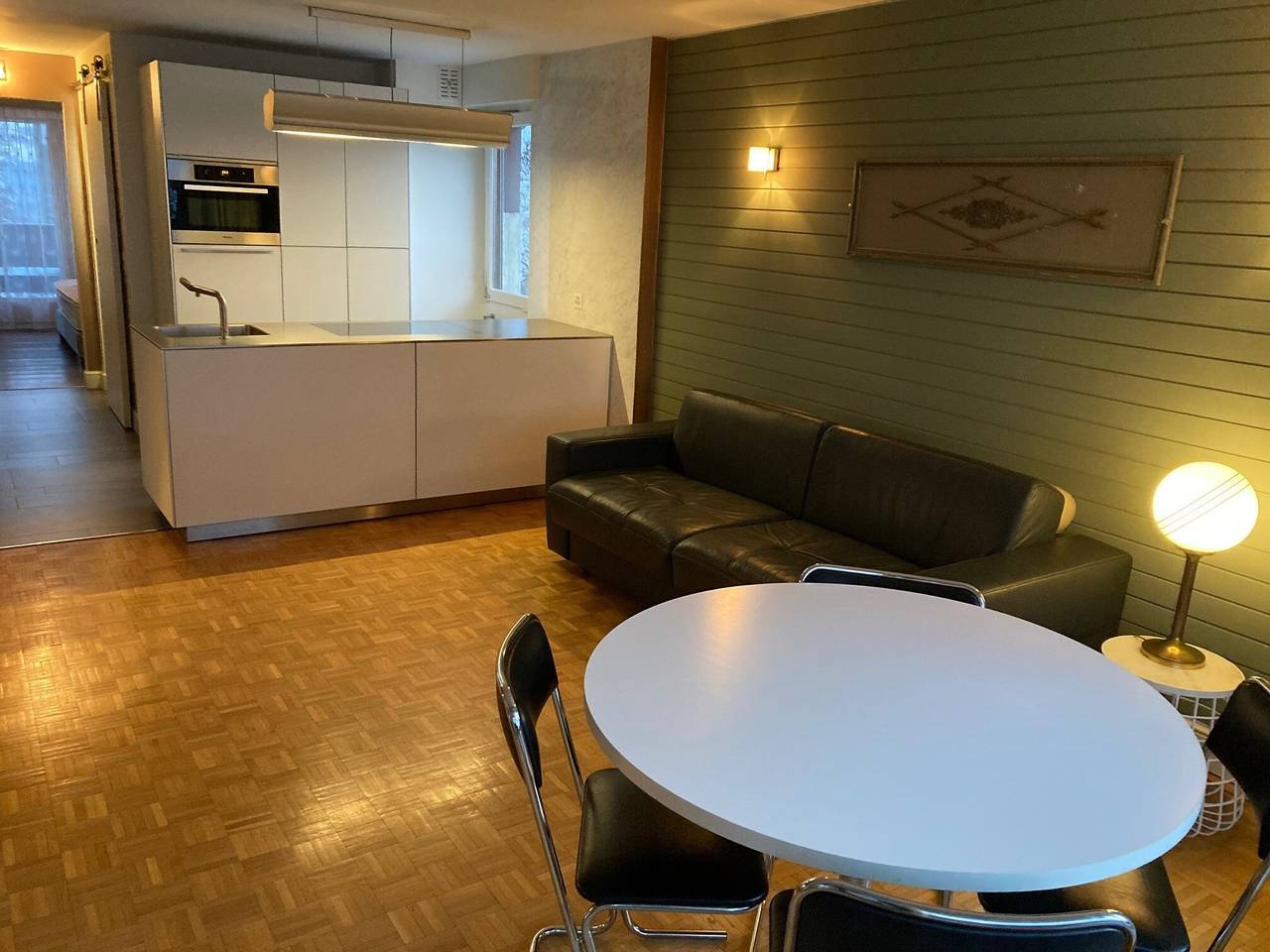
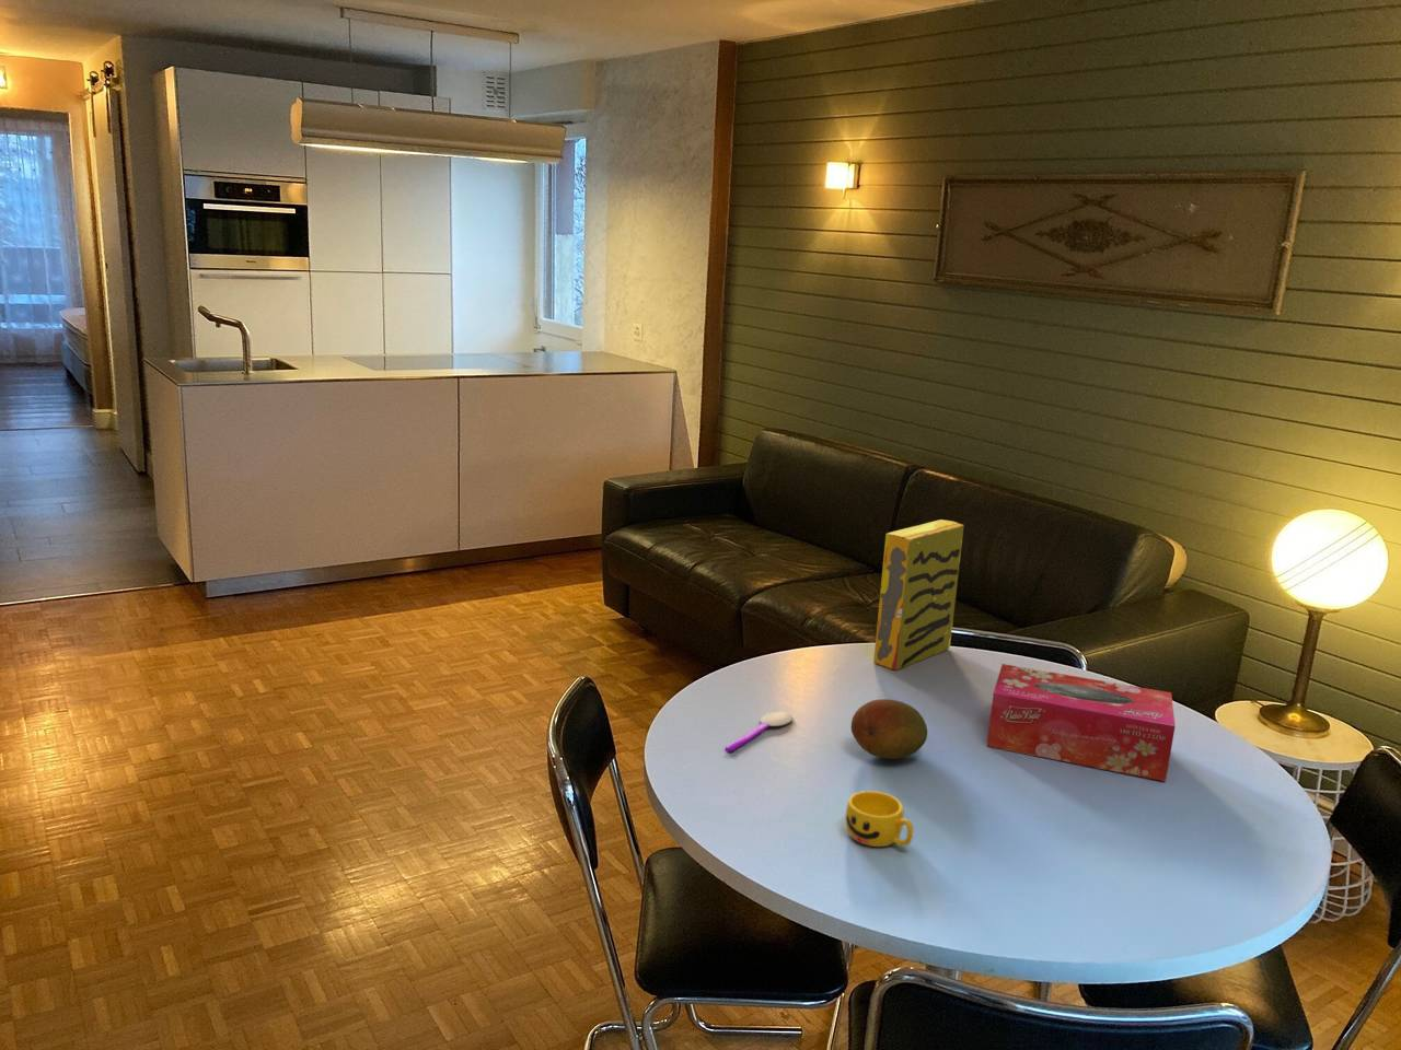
+ cup (881, 823)
+ cereal box (918, 591)
+ spoon (759, 728)
+ fruit (891, 726)
+ tissue box (1079, 719)
